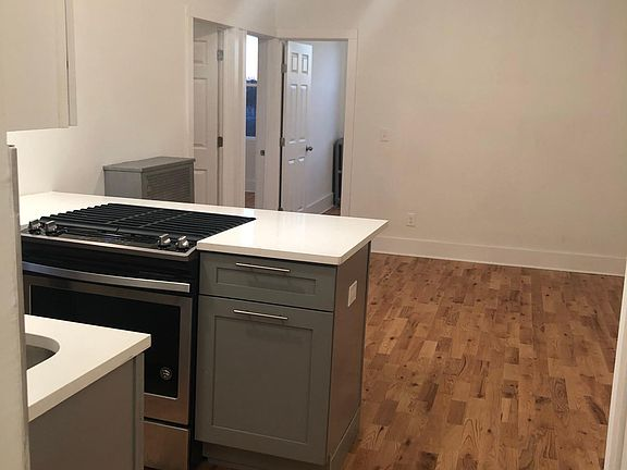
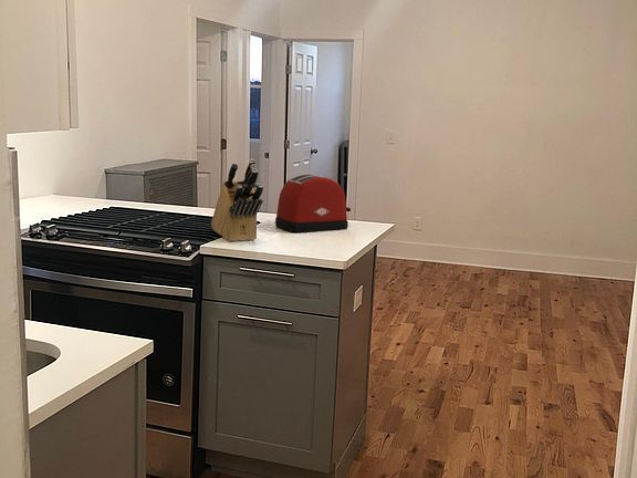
+ toaster (312, 201)
+ knife block (237, 197)
